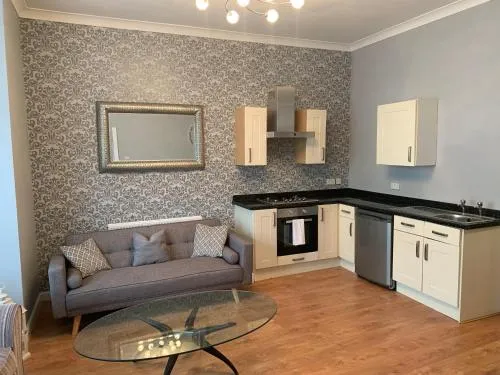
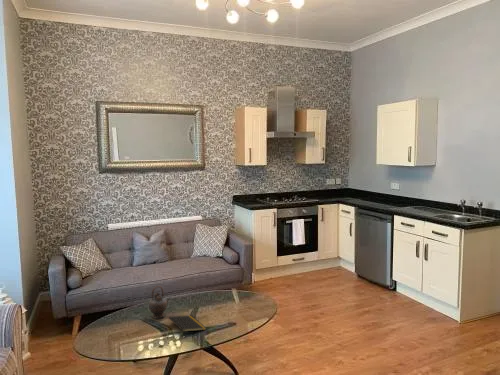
+ teapot (159, 301)
+ notepad (187, 323)
